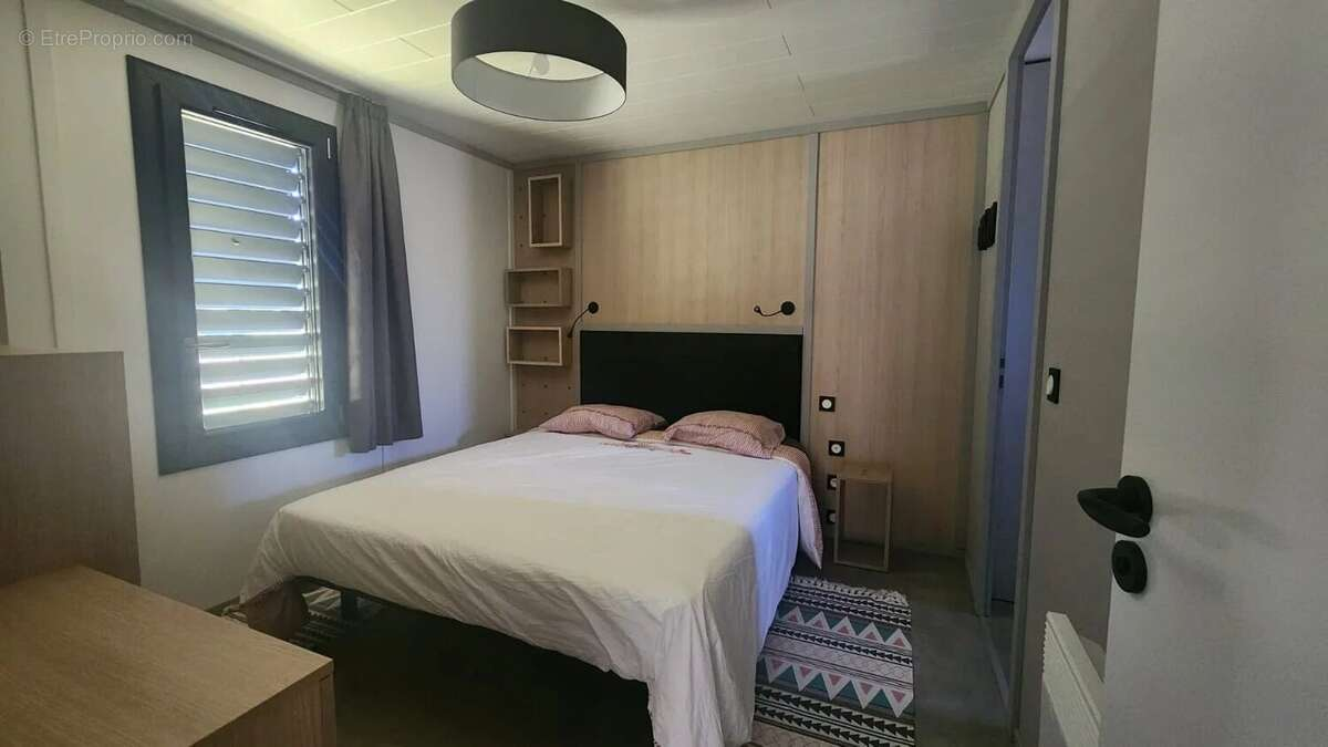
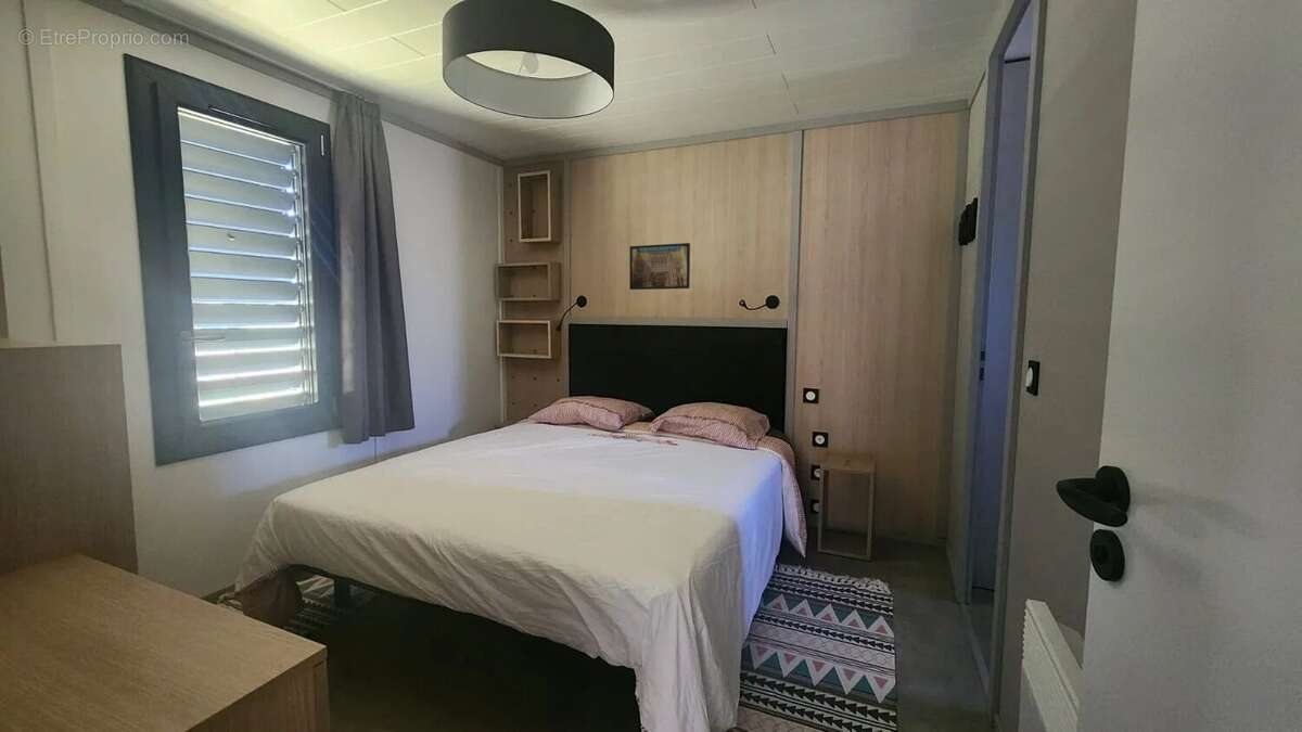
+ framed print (659, 267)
